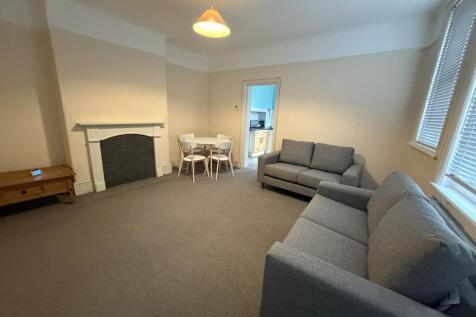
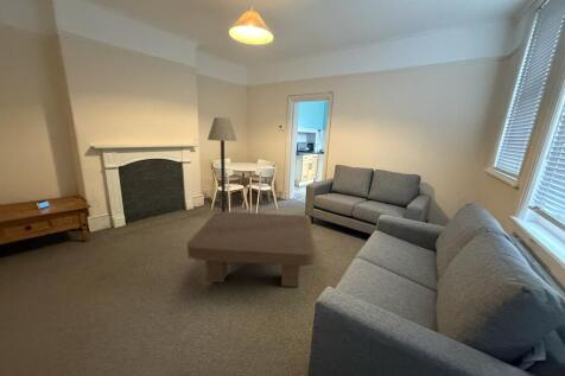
+ coffee table (256, 247)
+ floor lamp (222, 172)
